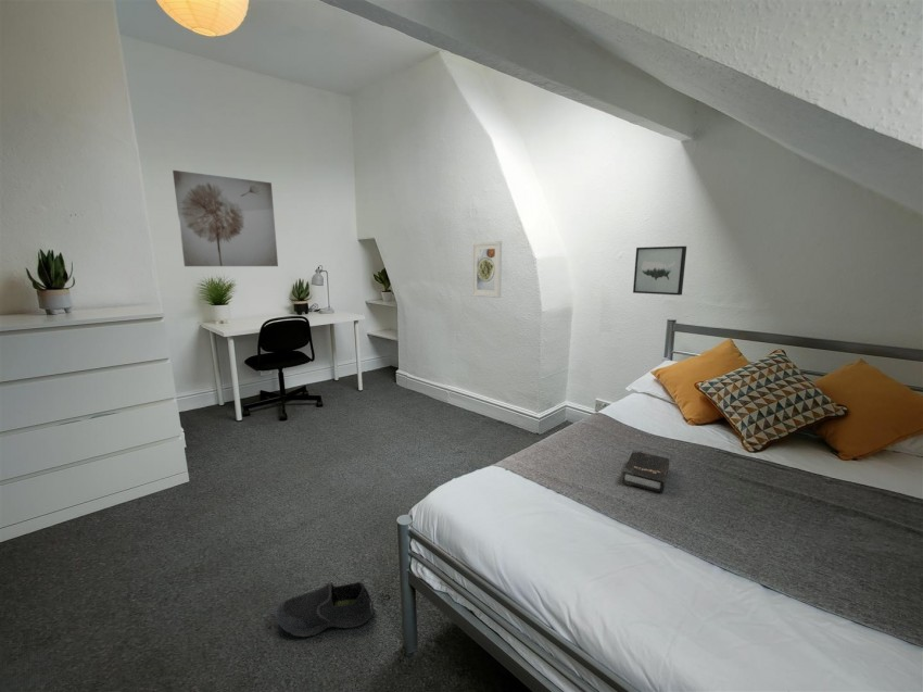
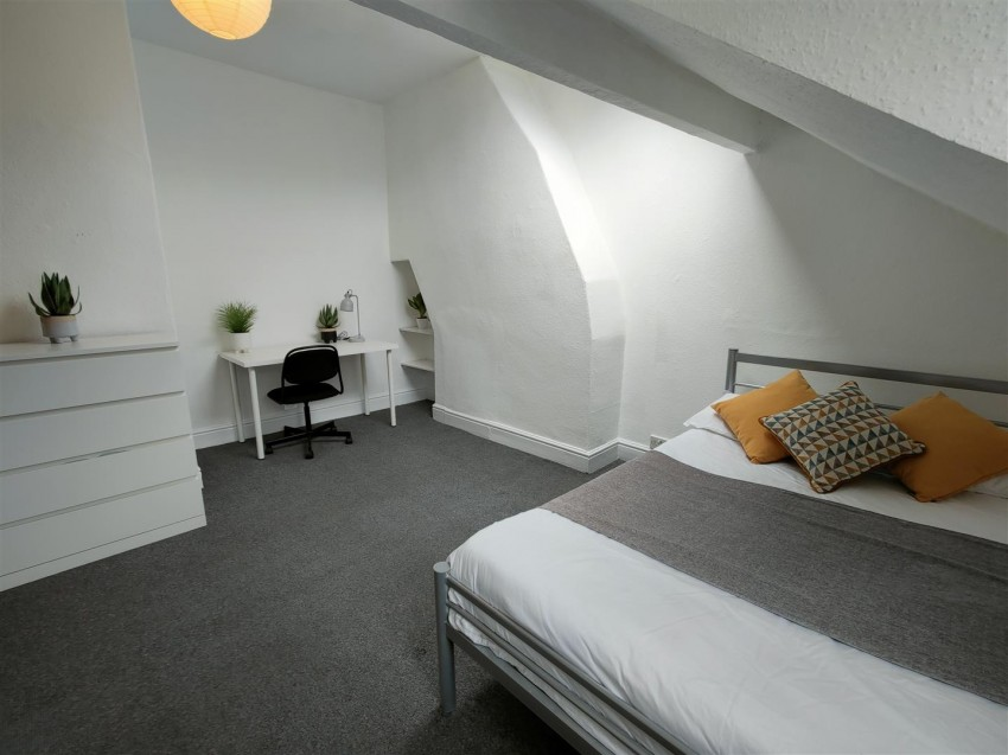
- hardback book (646, 469)
- wall art (658, 270)
- wall art (229, 222)
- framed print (485, 269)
- shoe (325, 603)
